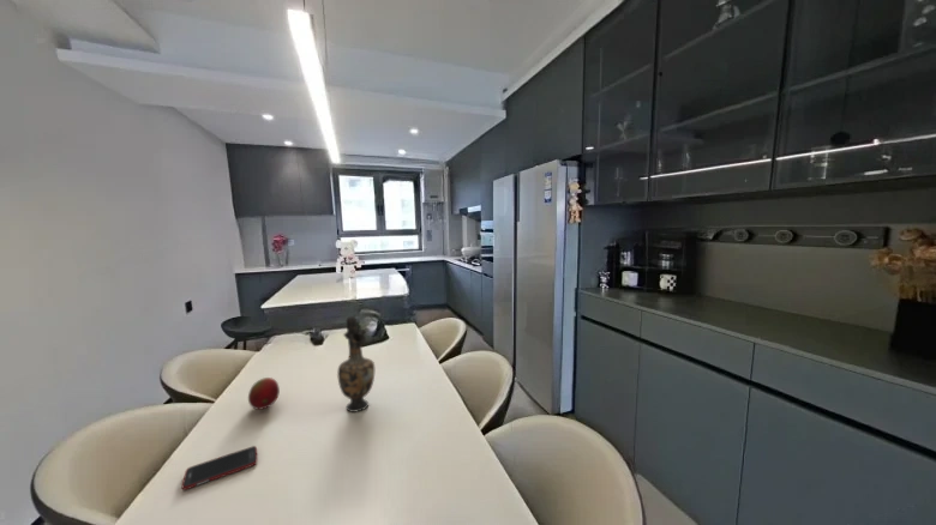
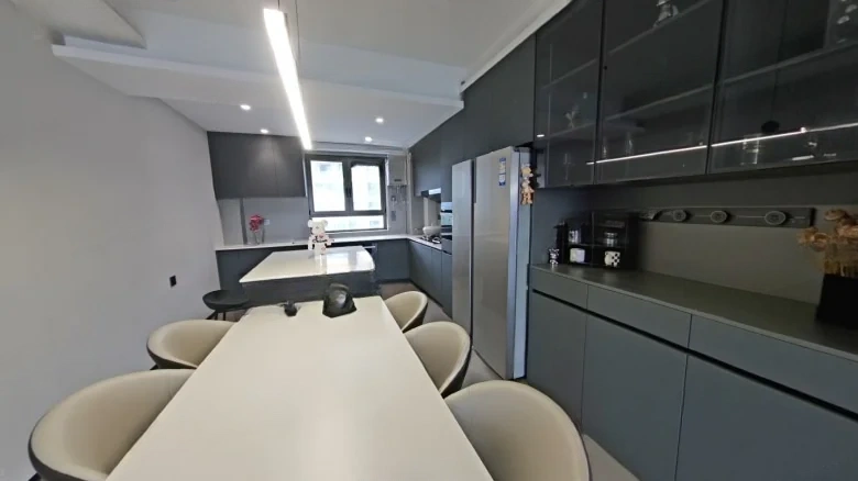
- fruit (263, 392)
- vase (355, 362)
- cell phone (222, 466)
